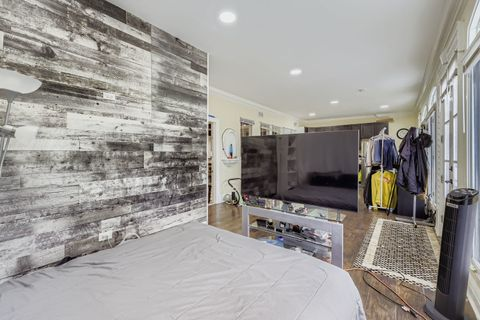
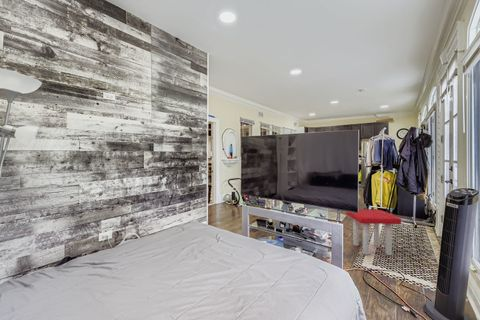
+ stool (368, 231)
